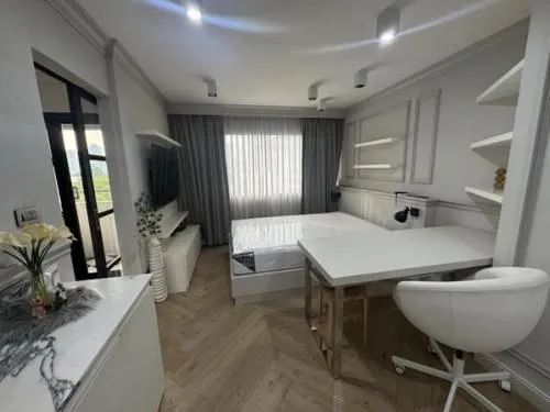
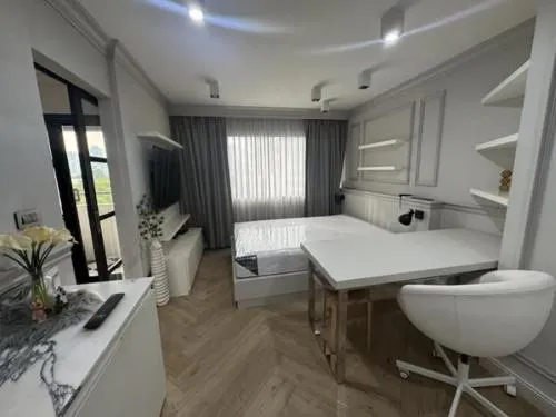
+ remote control (107, 308)
